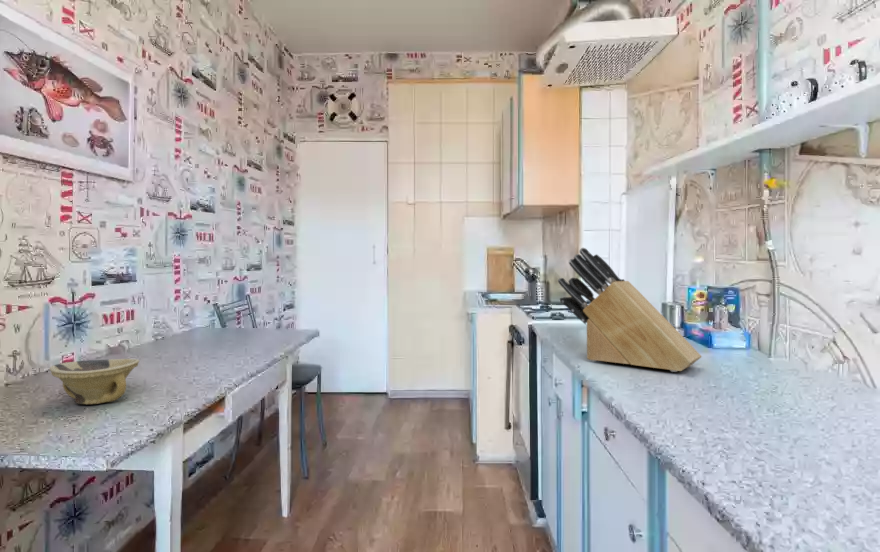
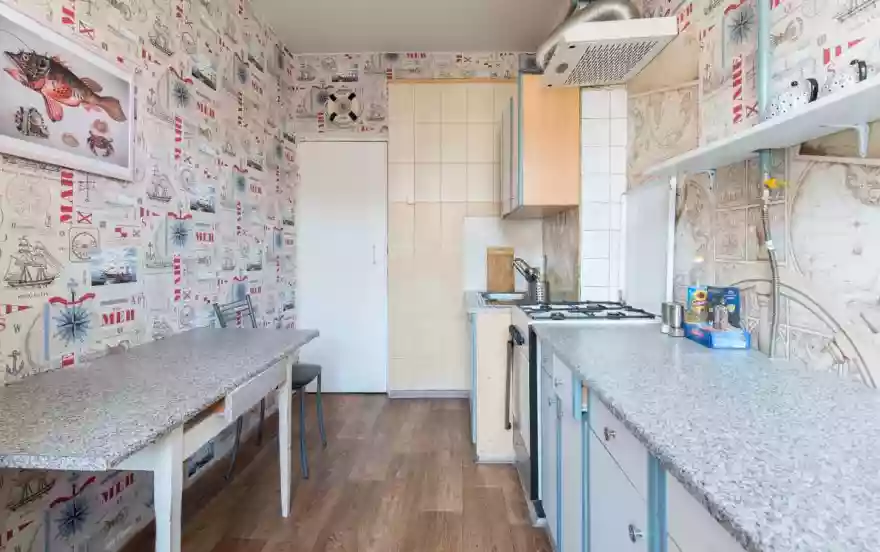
- knife block (625, 304)
- bowl (96, 382)
